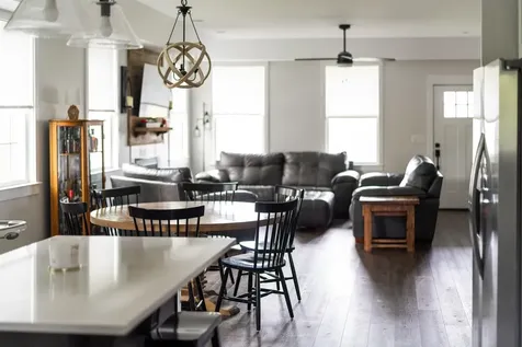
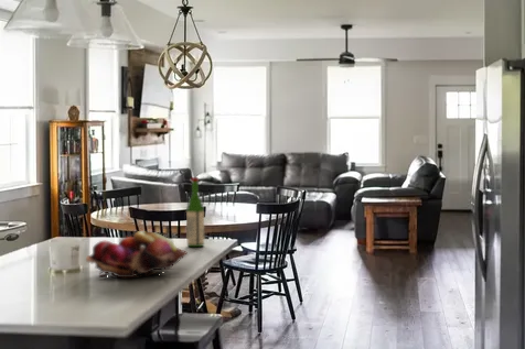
+ fruit basket (138, 252)
+ wine bottle (195, 211)
